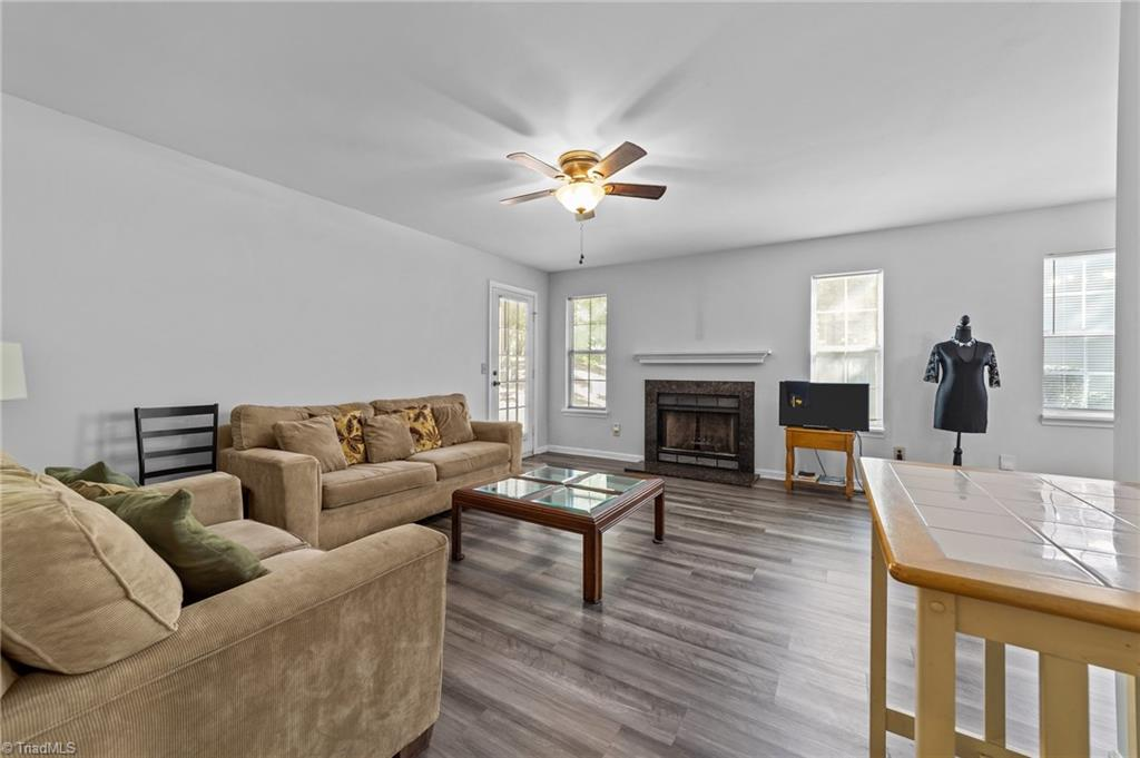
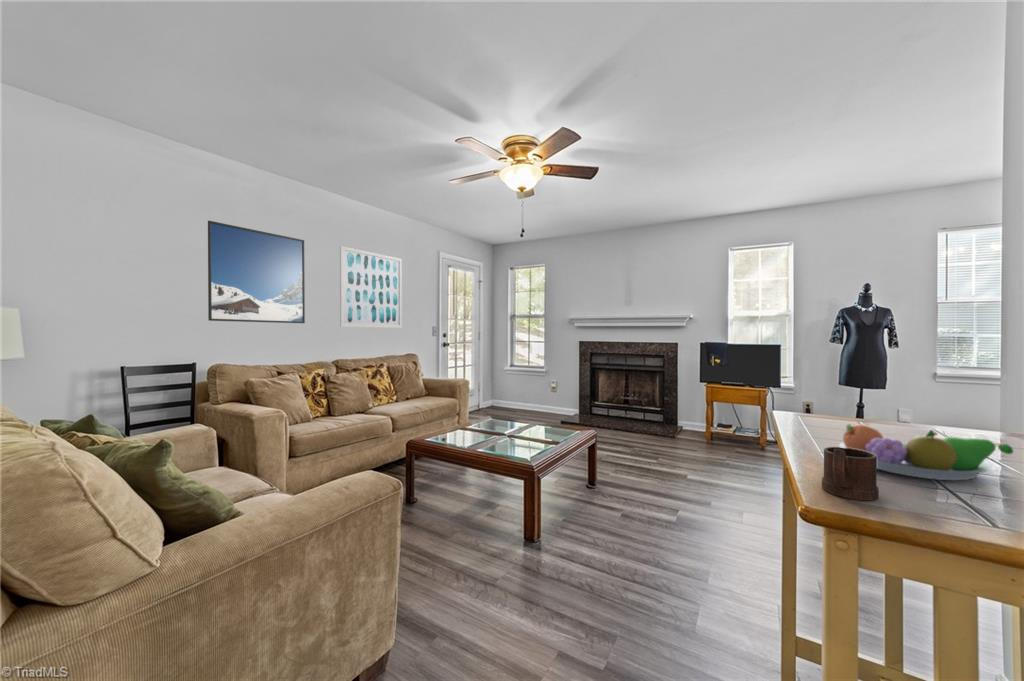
+ wall art (373, 290)
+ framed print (260, 276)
+ mug (846, 469)
+ fruit bowl (914, 444)
